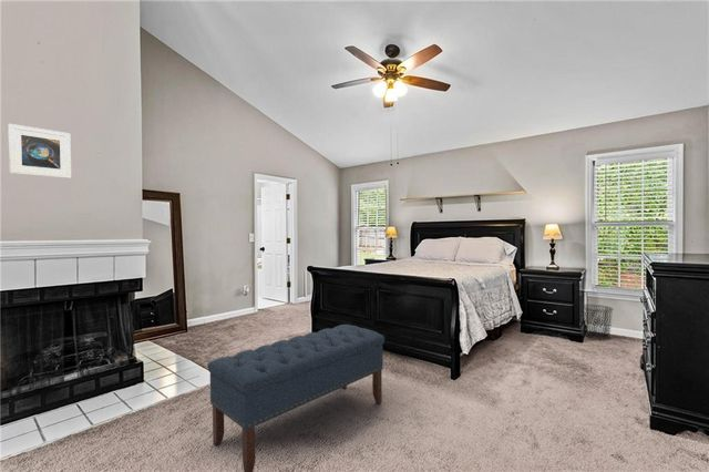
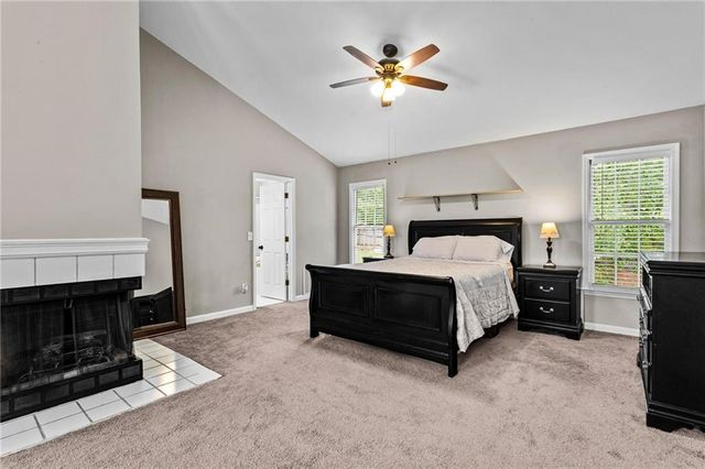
- bench (306, 381)
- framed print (41, 152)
- trash can (596, 321)
